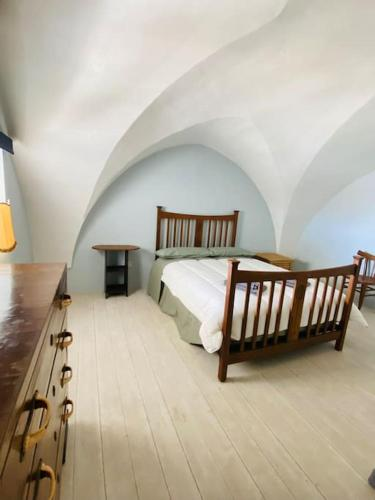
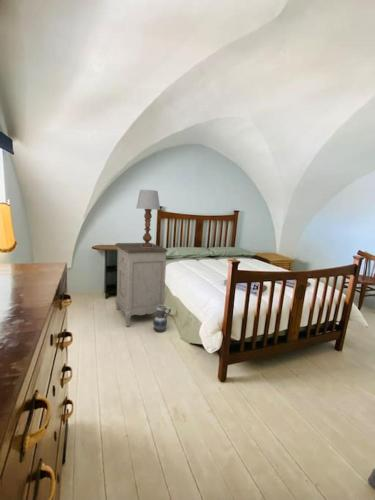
+ ceramic jug (162, 317)
+ table lamp (147, 218)
+ nightstand (136, 281)
